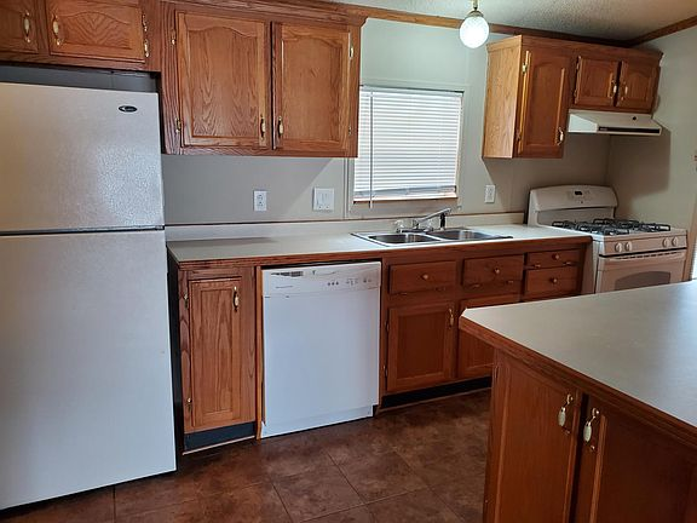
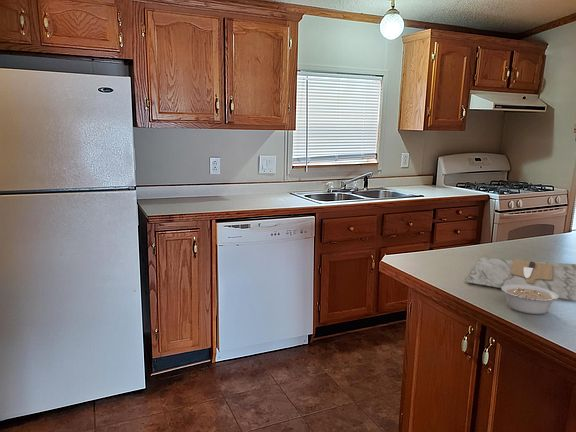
+ legume (530, 298)
+ cutting board (531, 270)
